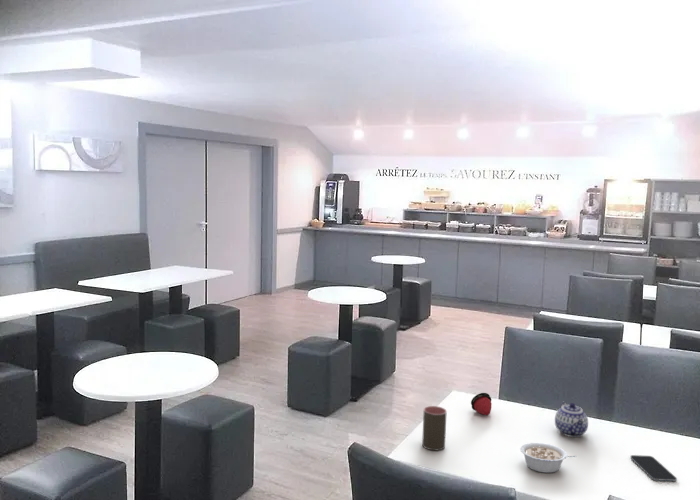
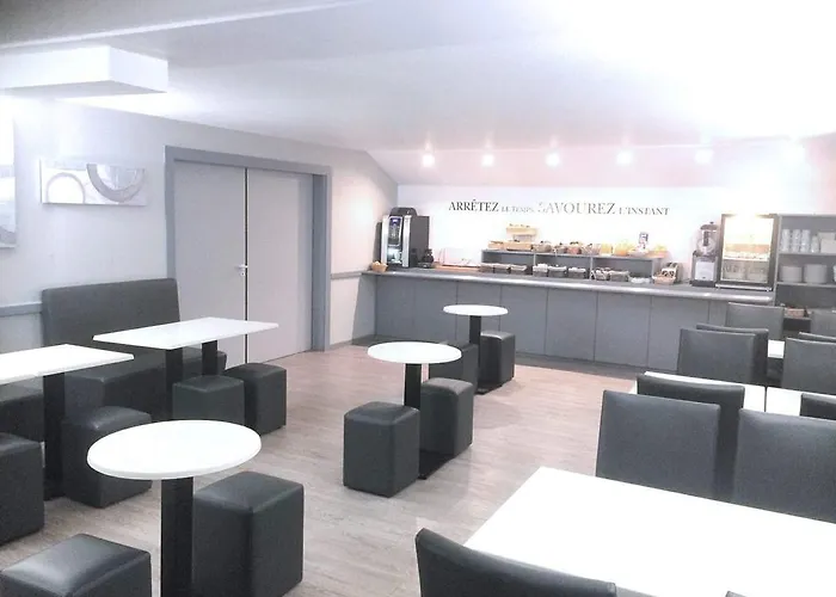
- teapot (571, 418)
- legume (545, 457)
- cup (434, 427)
- smartphone (652, 467)
- fruit (483, 403)
